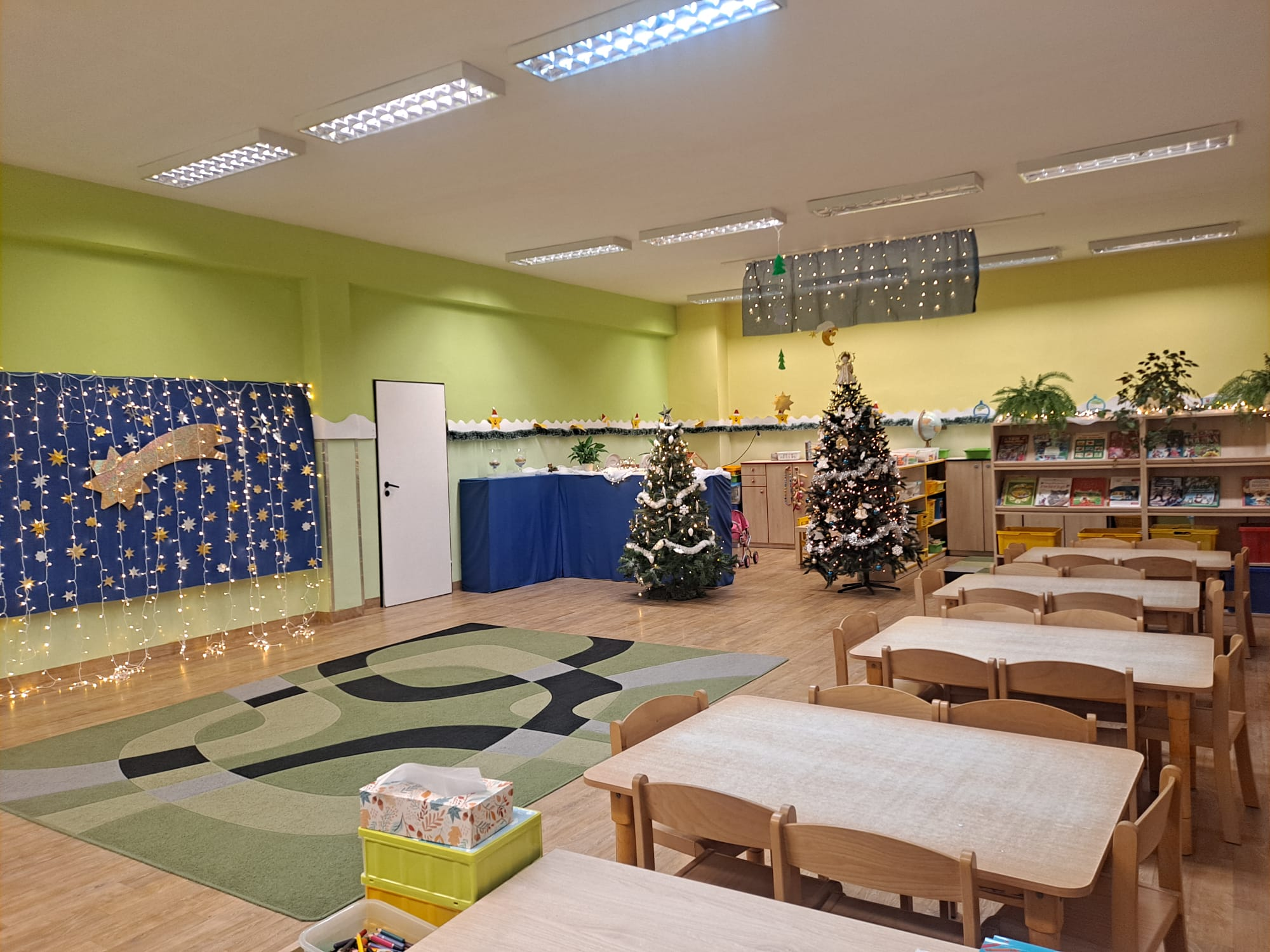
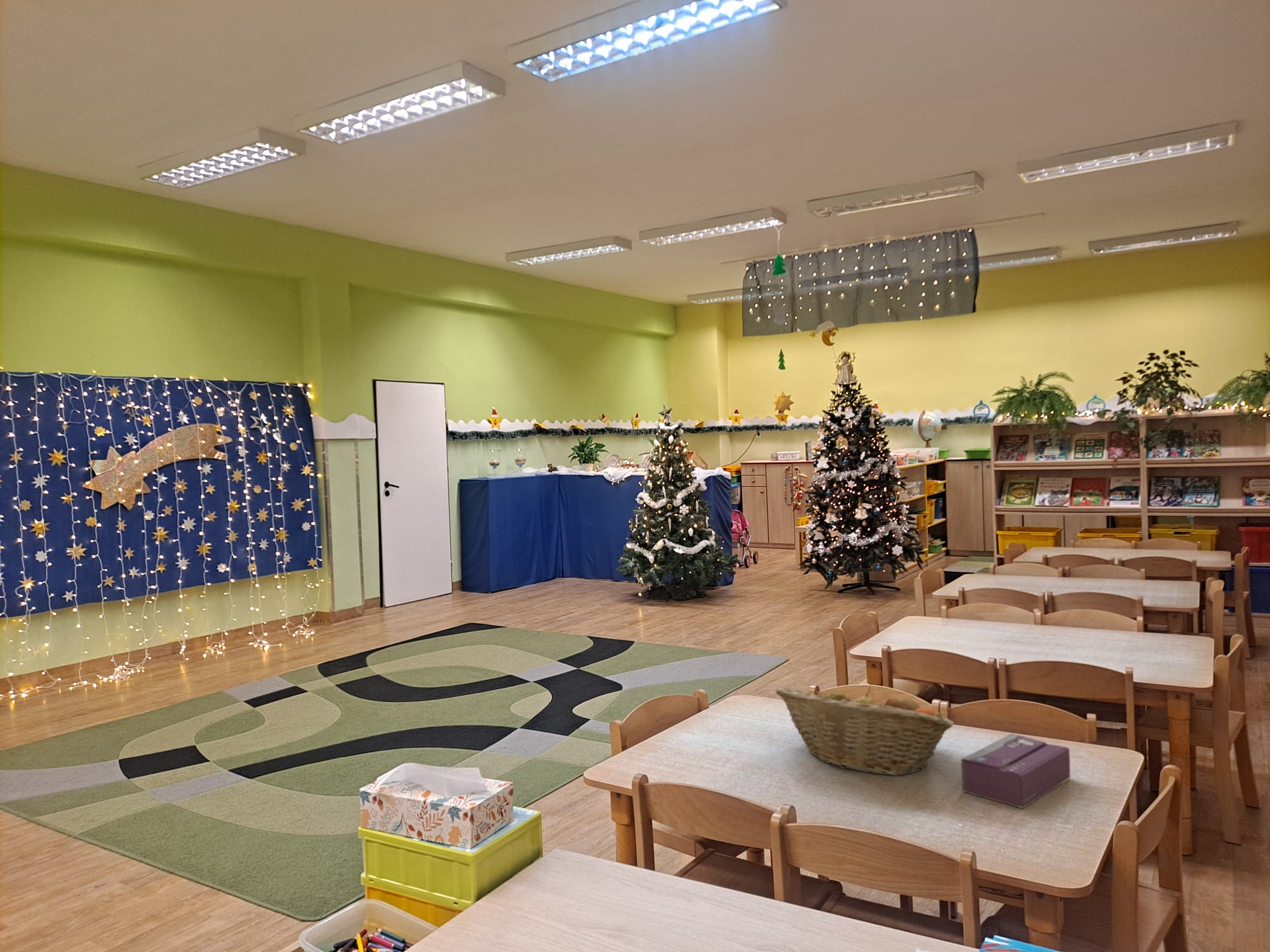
+ tissue box (1016, 768)
+ fruit basket (861, 720)
